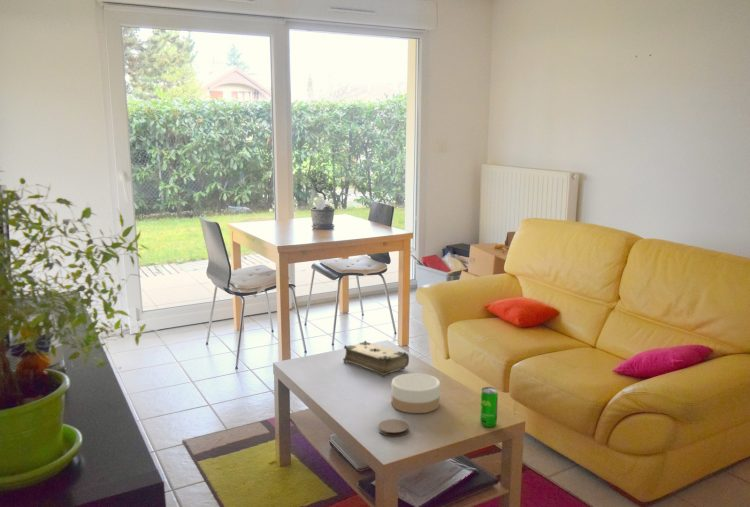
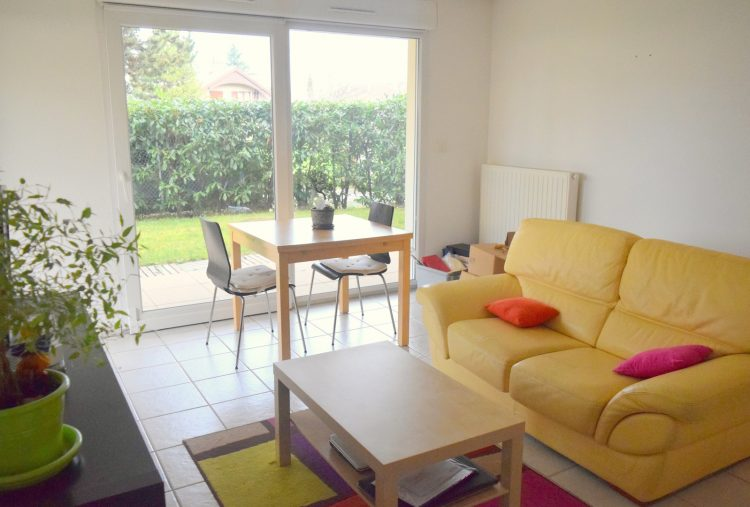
- bowl (415, 392)
- book (375, 356)
- coaster (393, 427)
- beverage can (489, 406)
